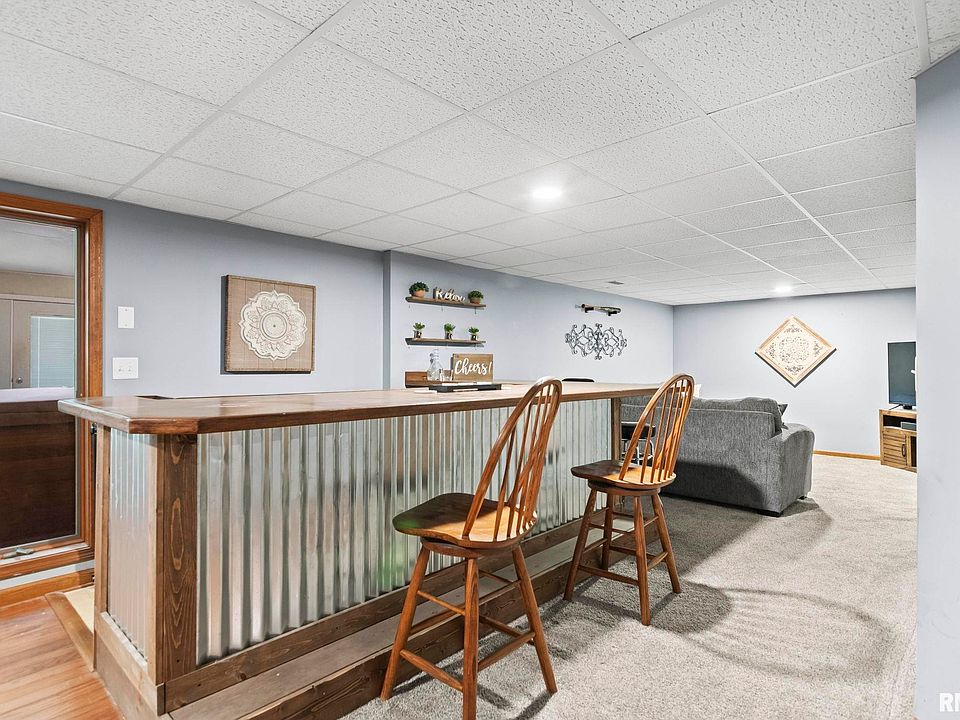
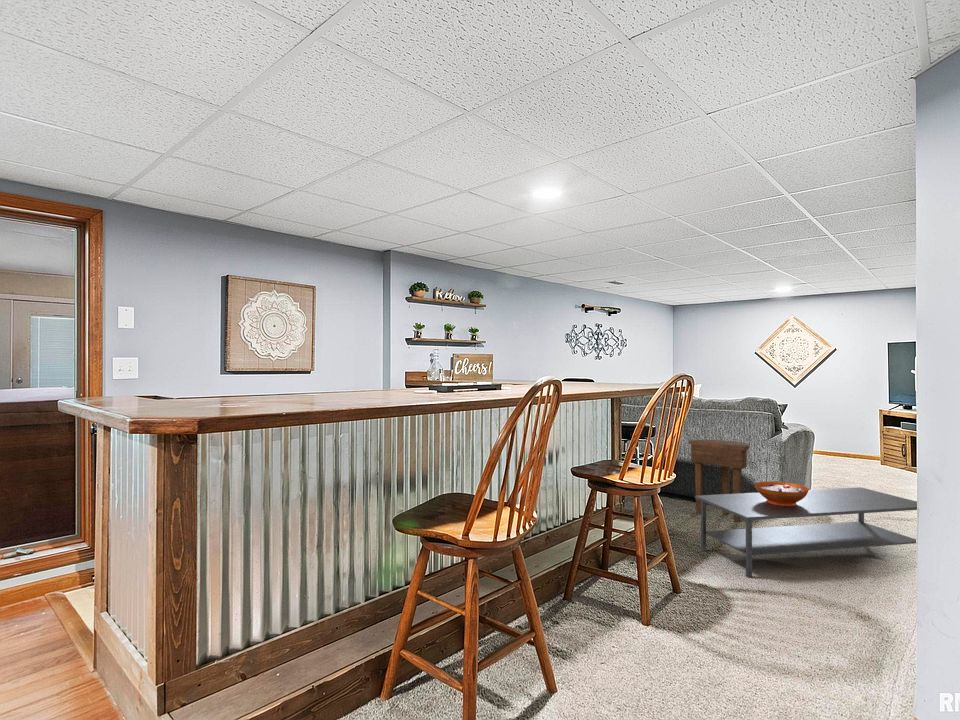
+ side table (722, 479)
+ decorative bowl (781, 494)
+ coffee table (810, 529)
